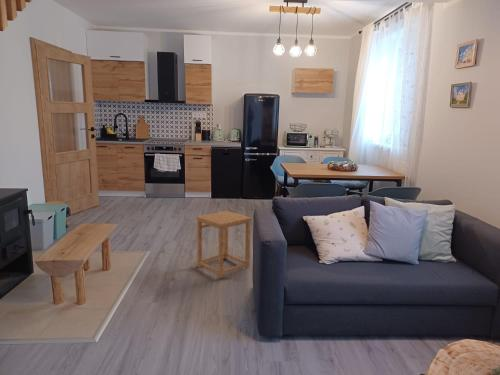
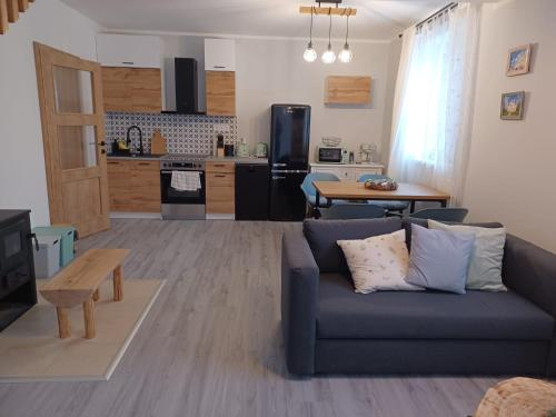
- side table (223, 242)
